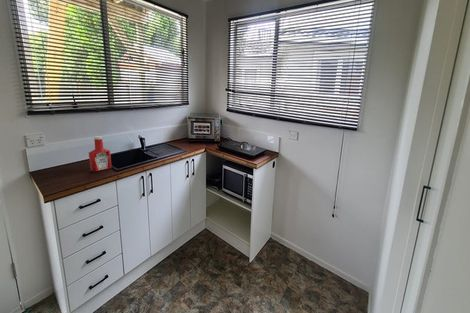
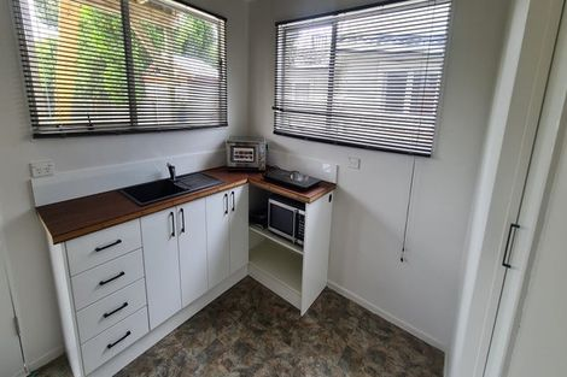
- soap bottle (99, 153)
